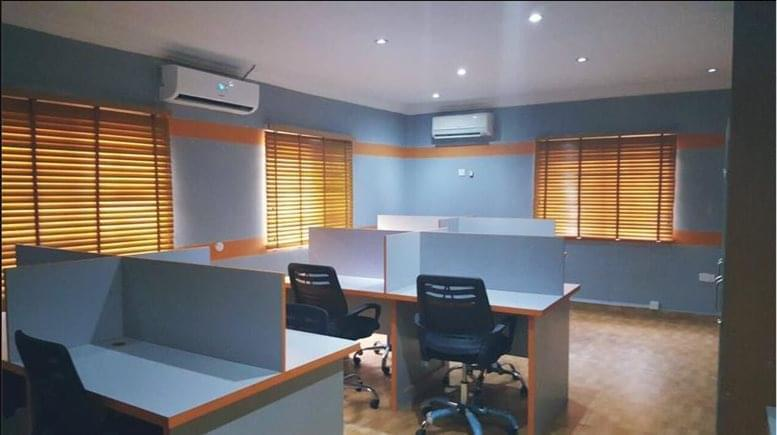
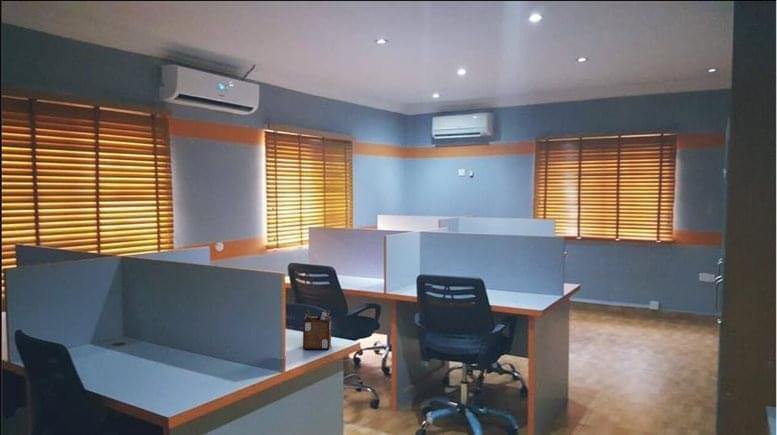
+ desk organizer (317, 327)
